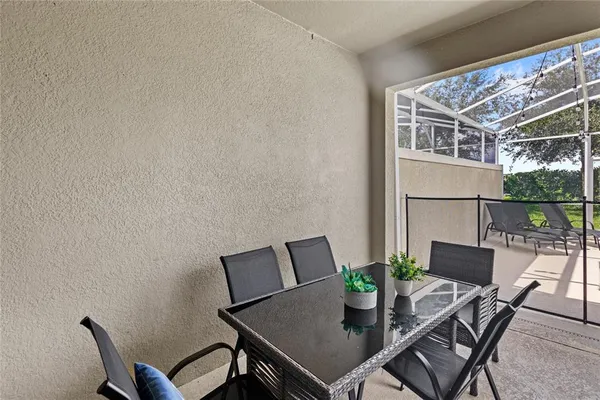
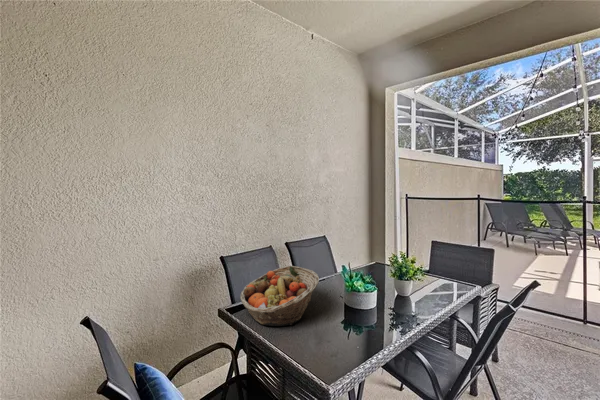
+ fruit basket (279, 292)
